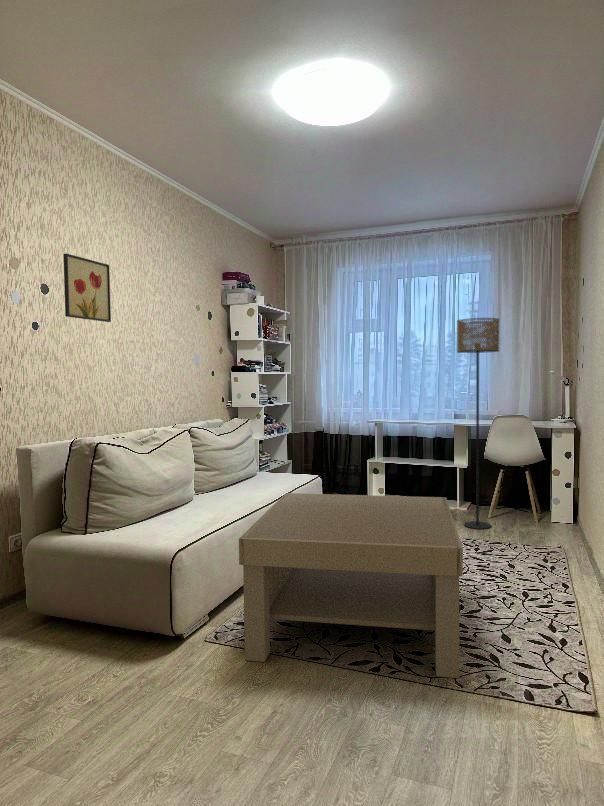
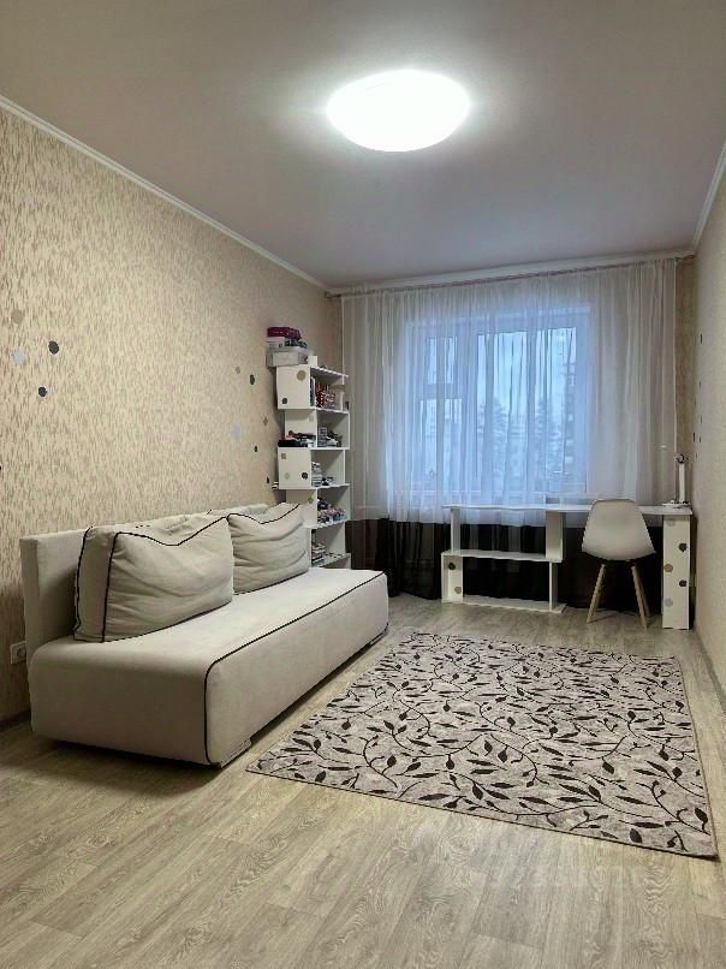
- coffee table (357, 569)
- wall art (87, 289)
- floor lamp (477, 423)
